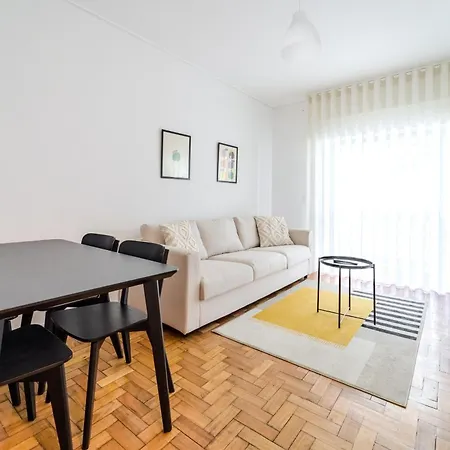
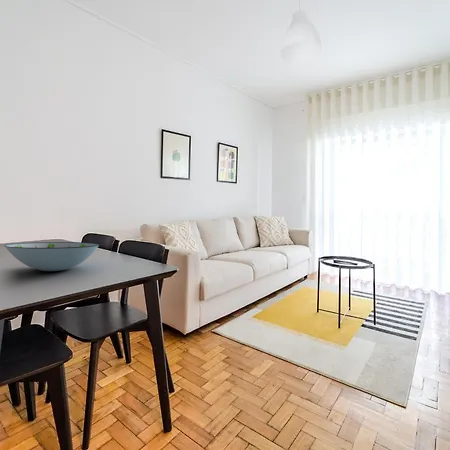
+ decorative bowl (54, 257)
